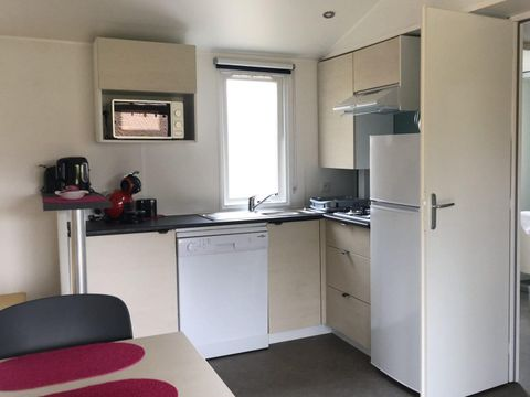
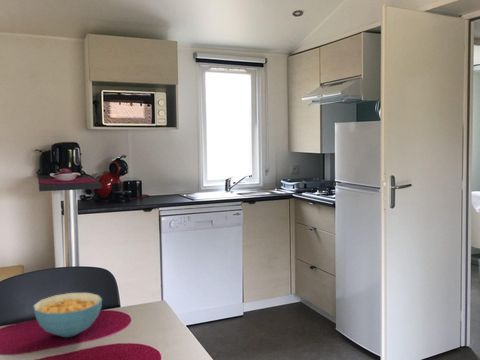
+ cereal bowl (68, 317)
